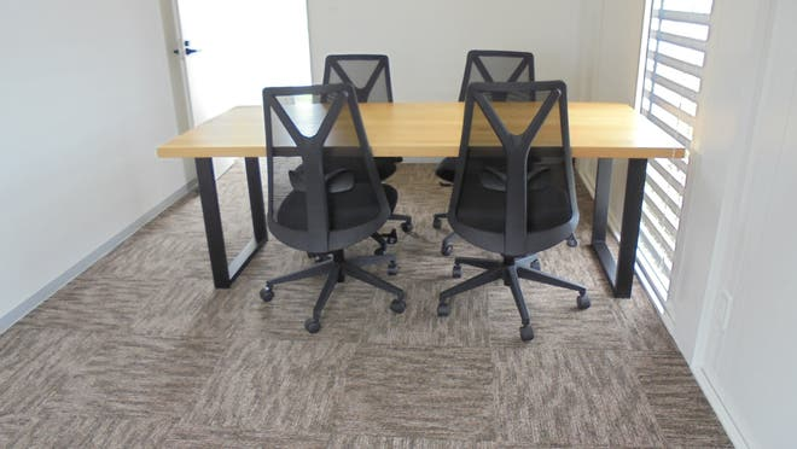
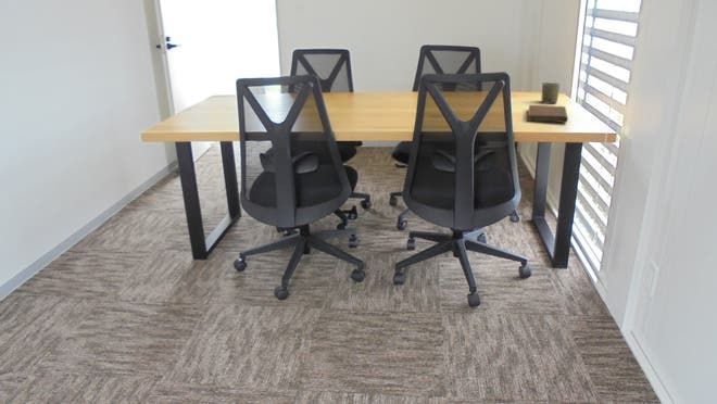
+ notebook (546, 113)
+ cup (550, 92)
